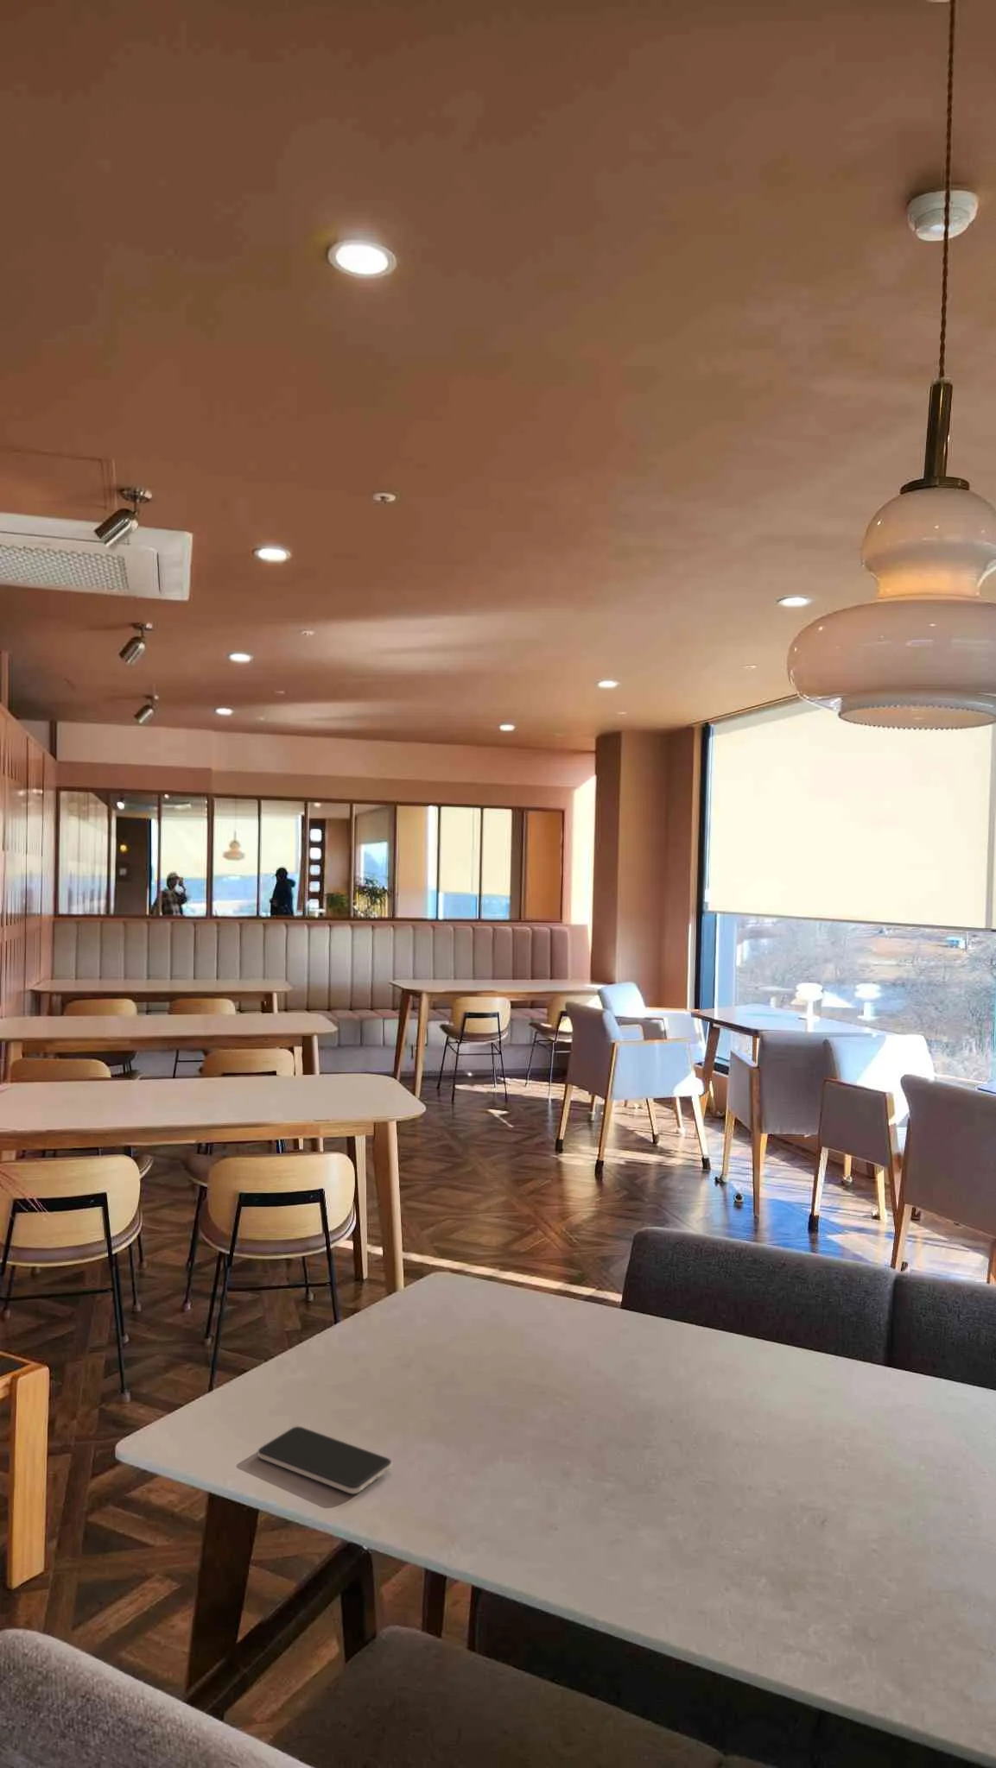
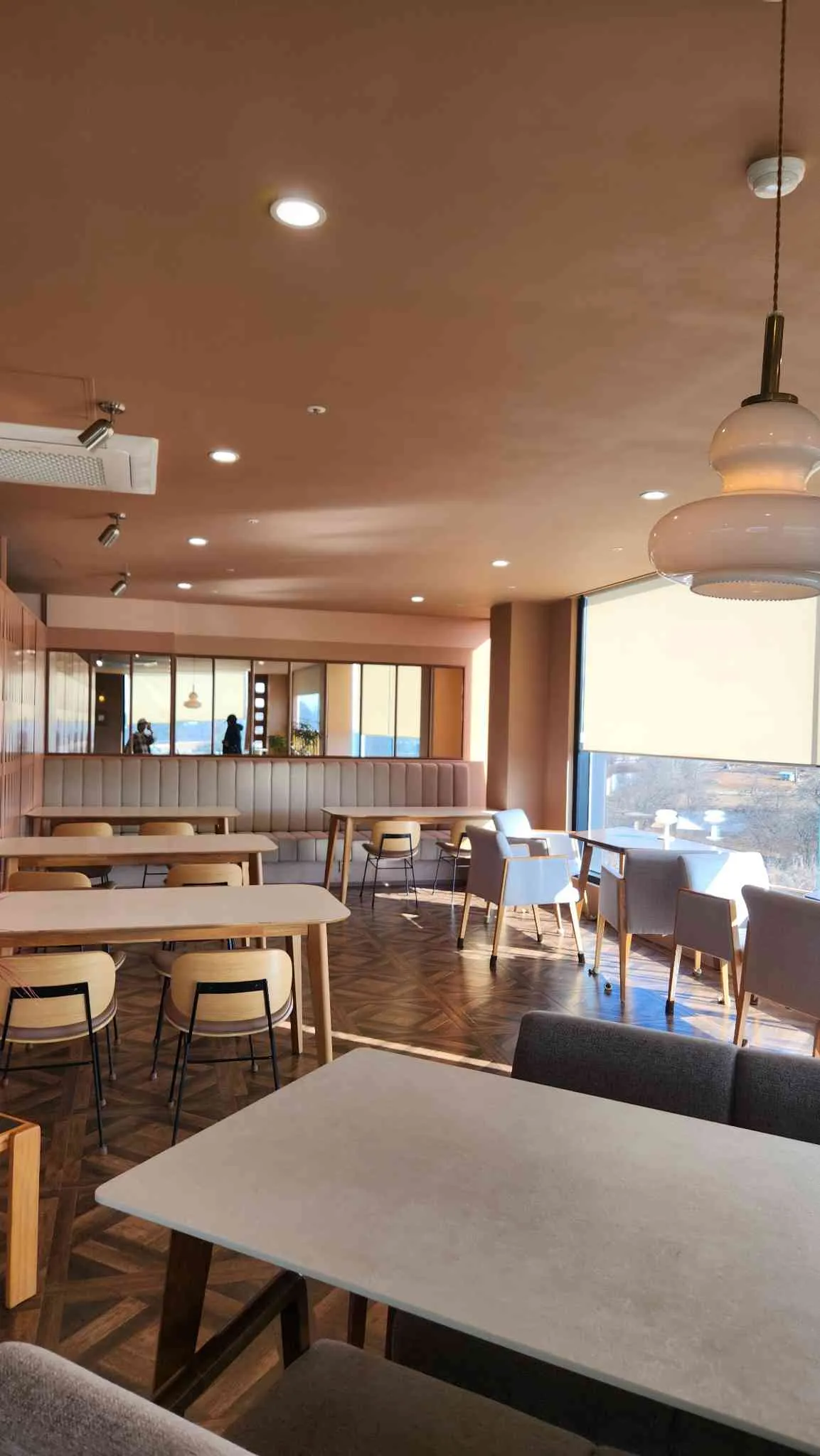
- smartphone (324, 1458)
